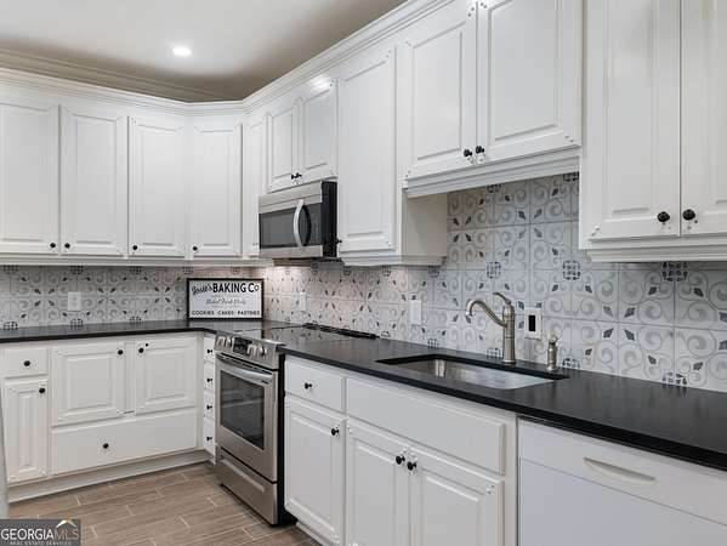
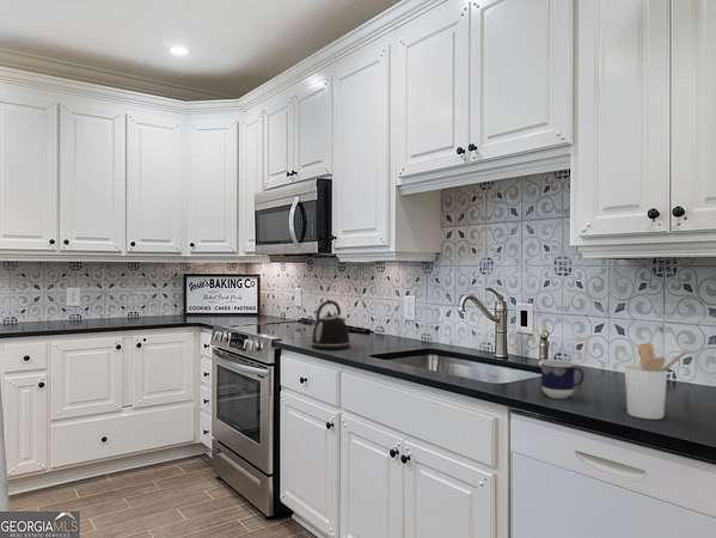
+ utensil holder (656, 380)
+ kettle (330, 323)
+ cup (562, 379)
